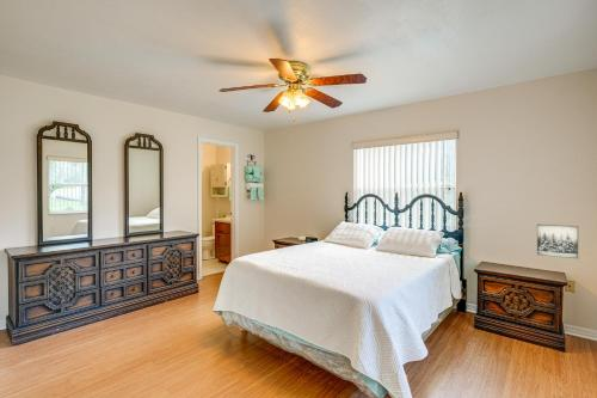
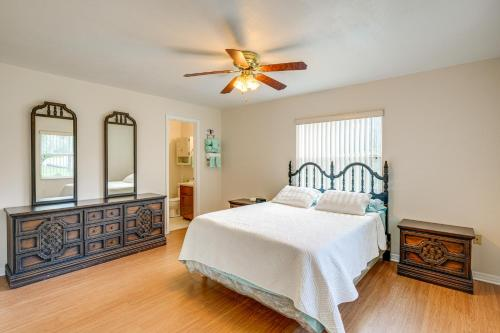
- wall art (556, 240)
